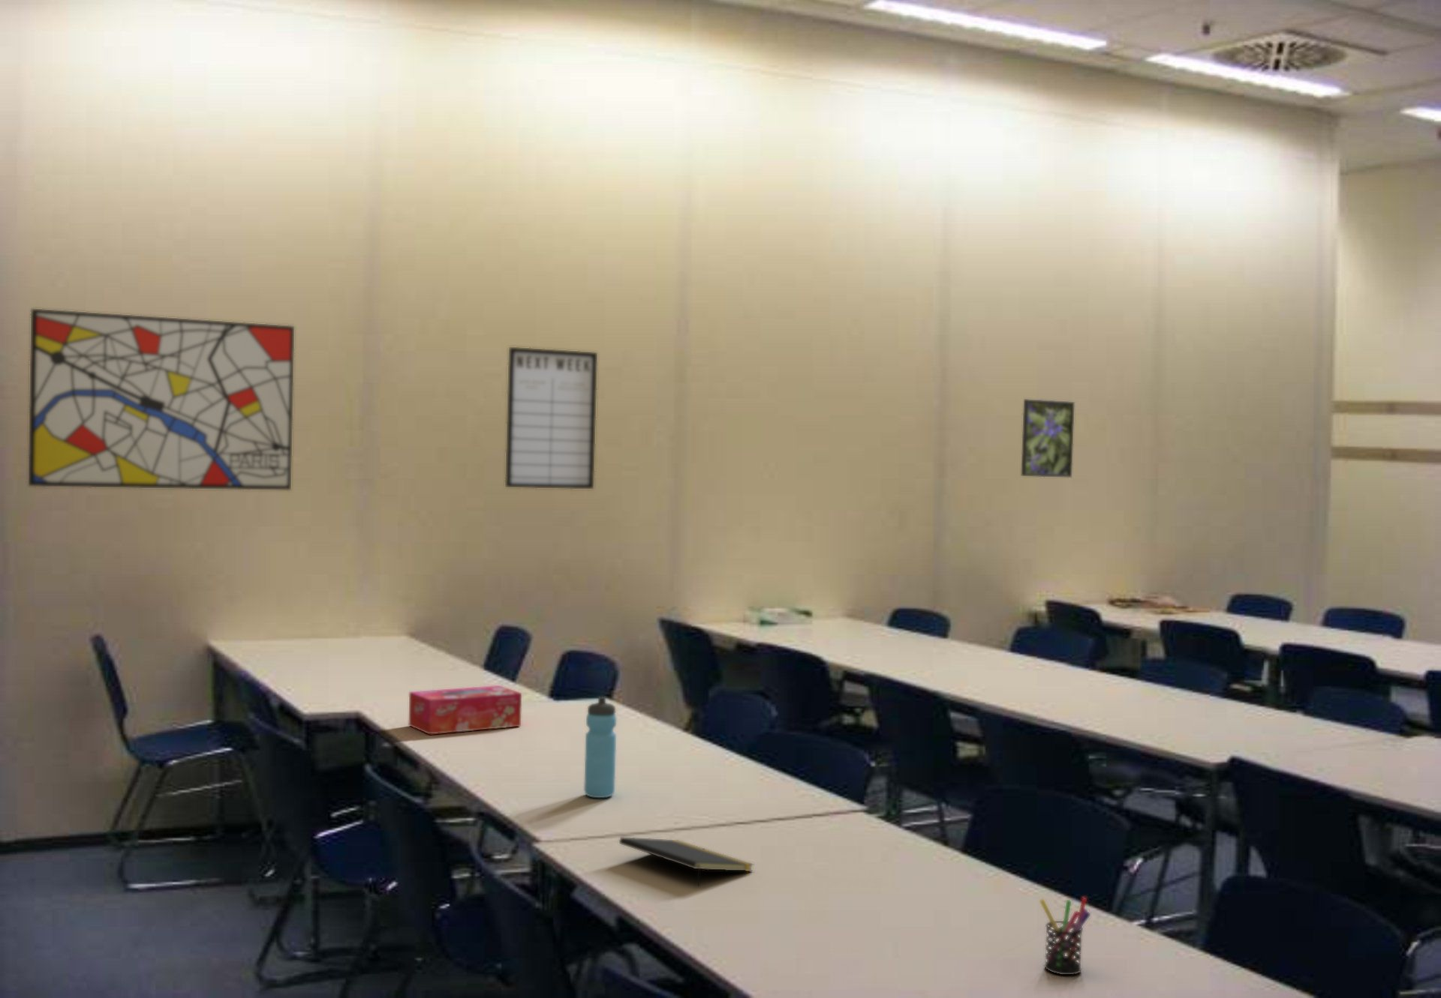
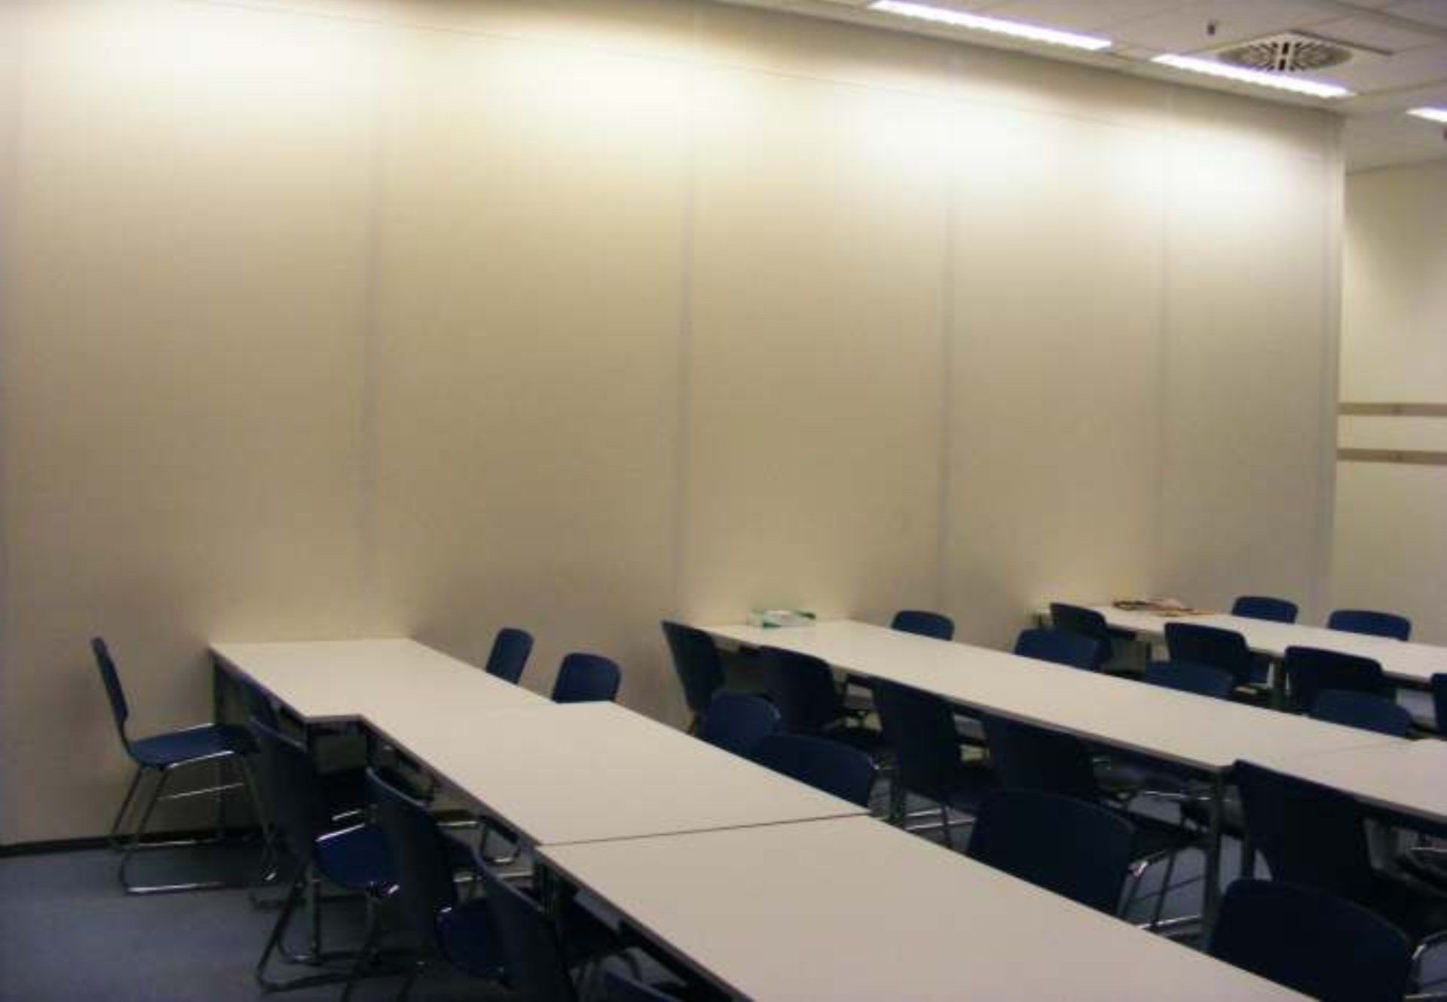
- wall art (165, 403)
- water bottle (600, 745)
- pen holder (1067, 930)
- notepad (685, 854)
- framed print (1048, 439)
- tissue box (465, 709)
- writing board (552, 418)
